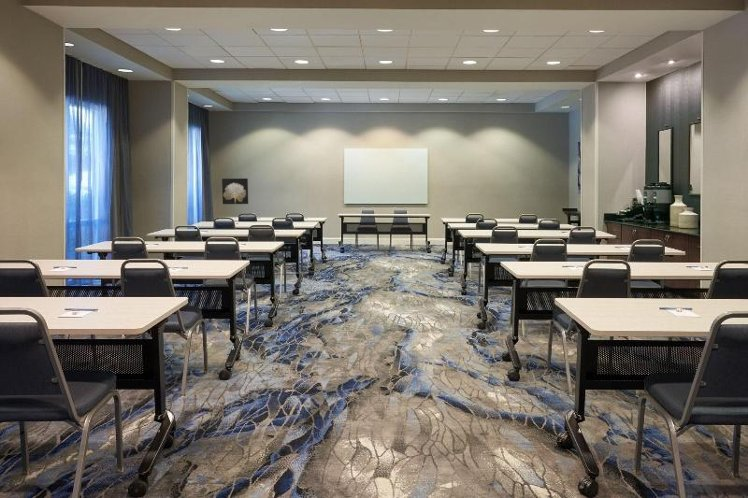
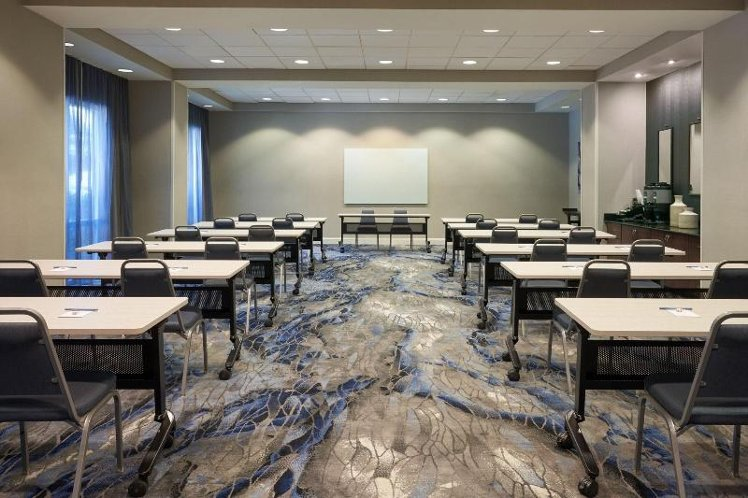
- wall art (235, 191)
